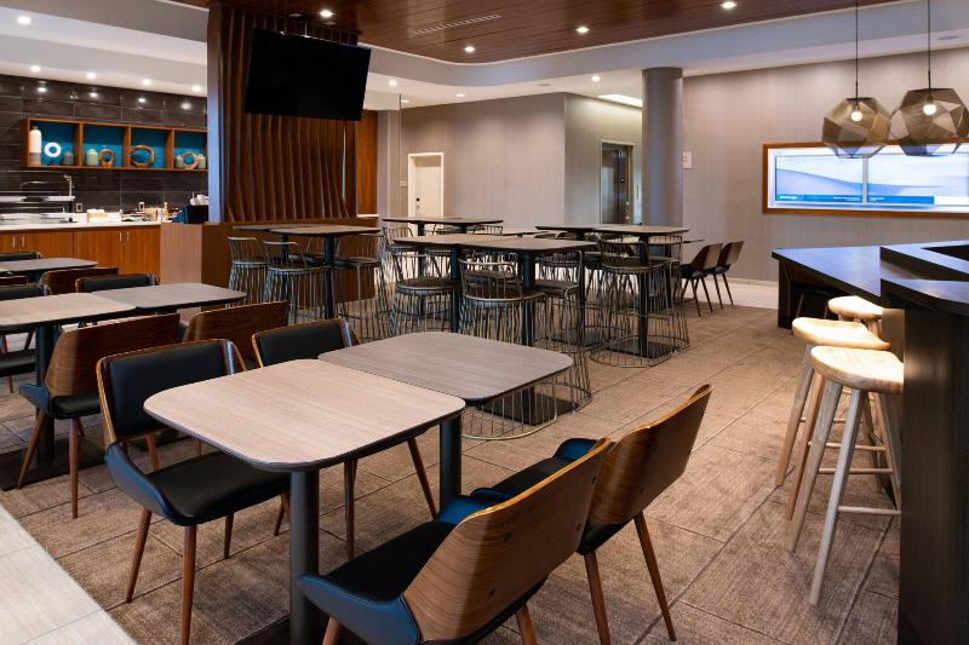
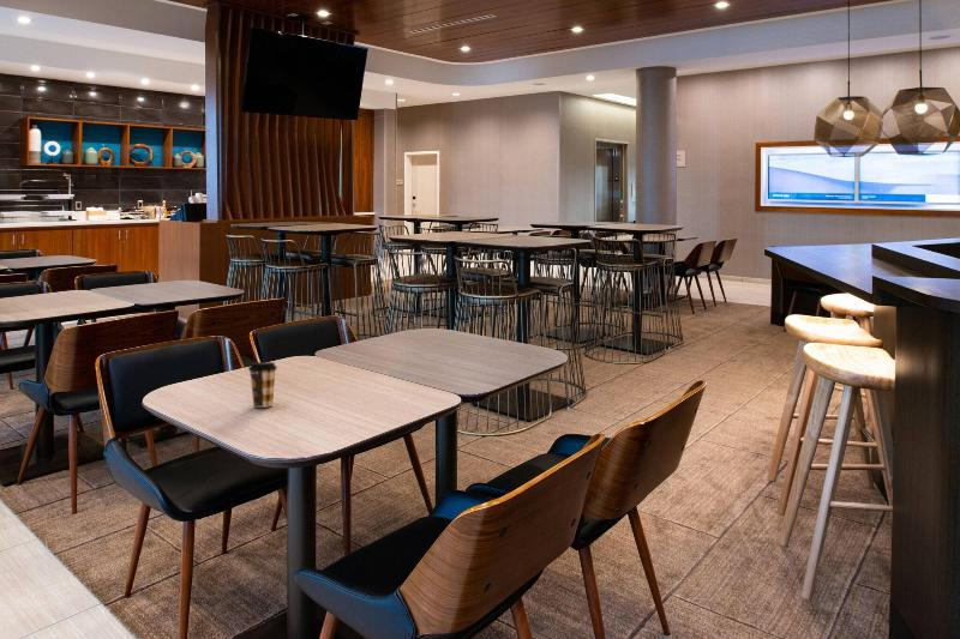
+ coffee cup (263, 384)
